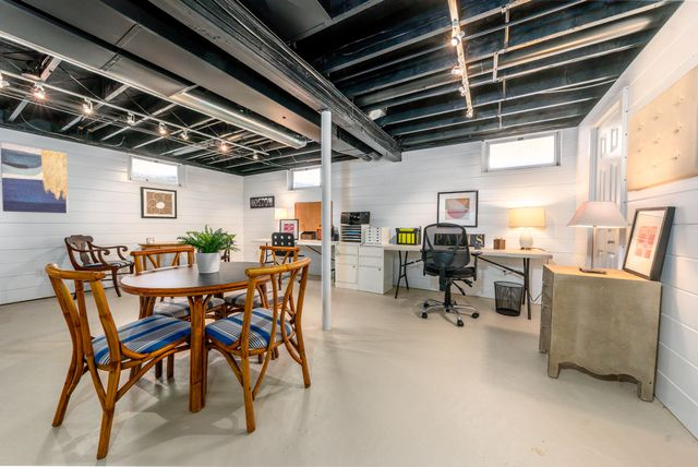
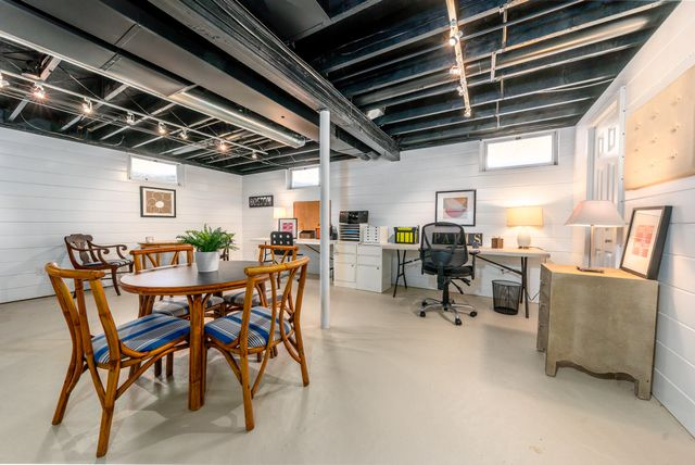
- wall art (36, 180)
